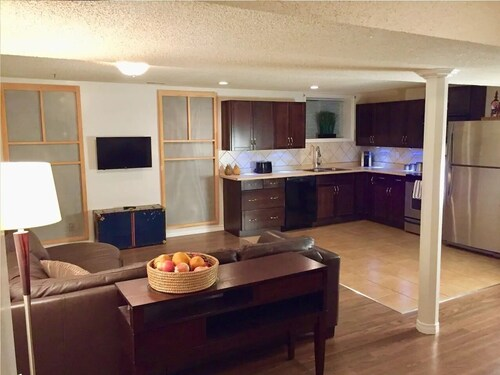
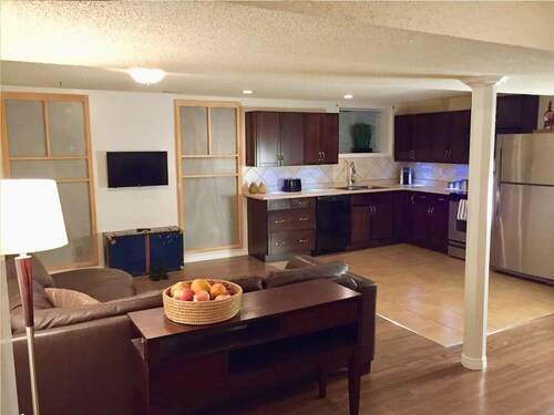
+ boots (157, 270)
